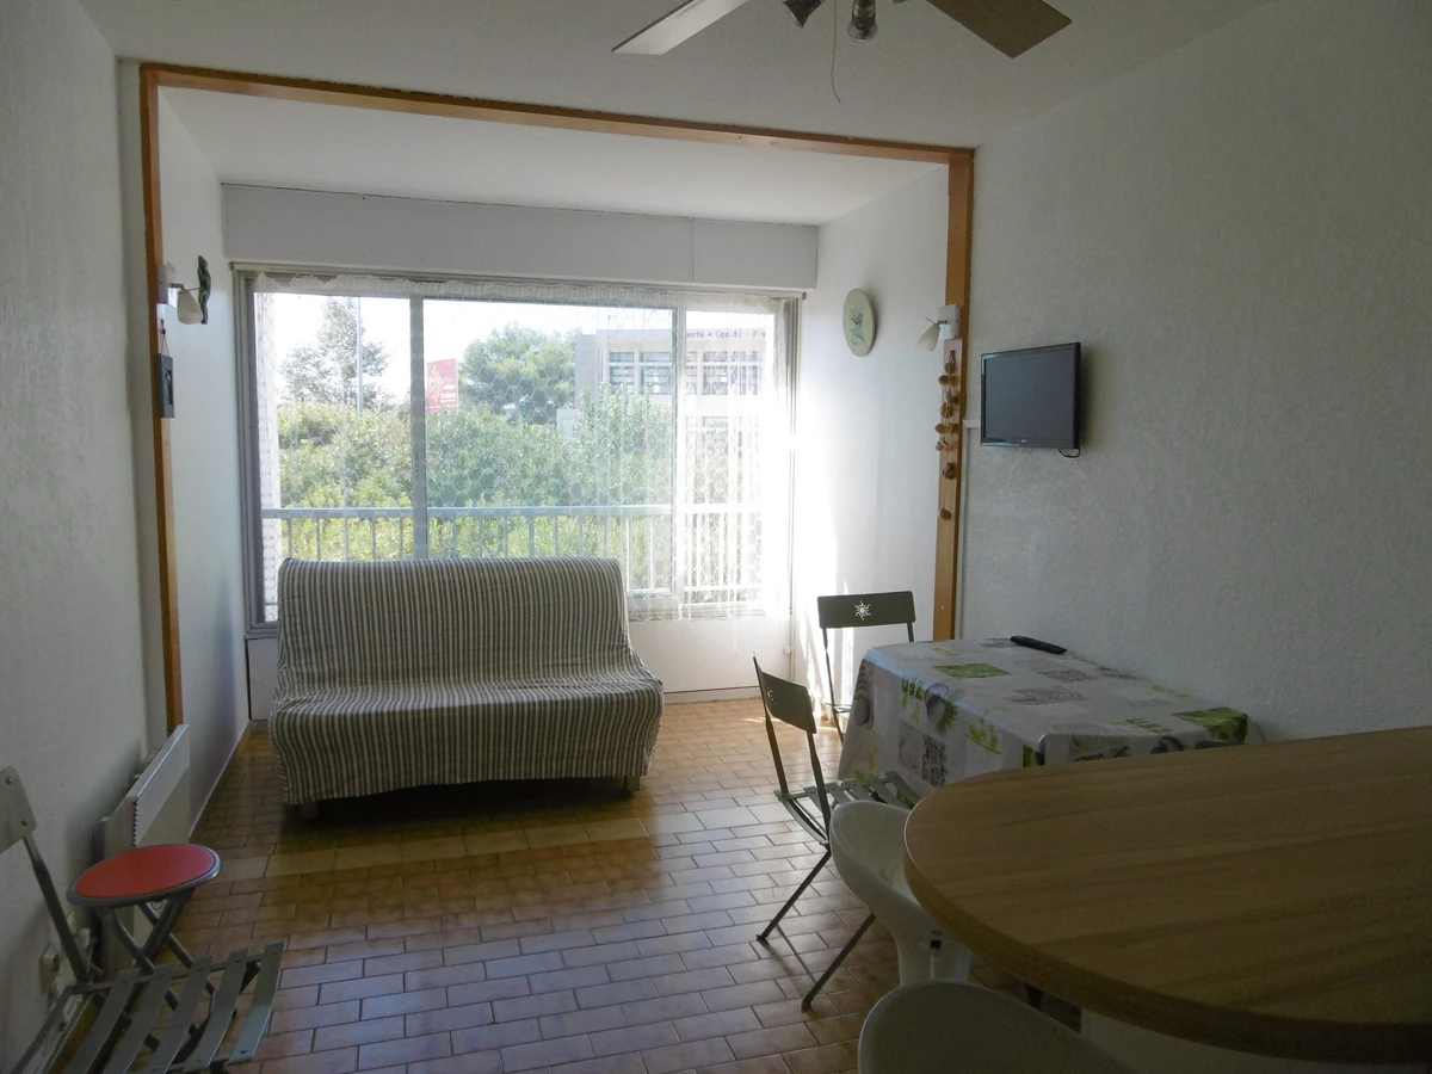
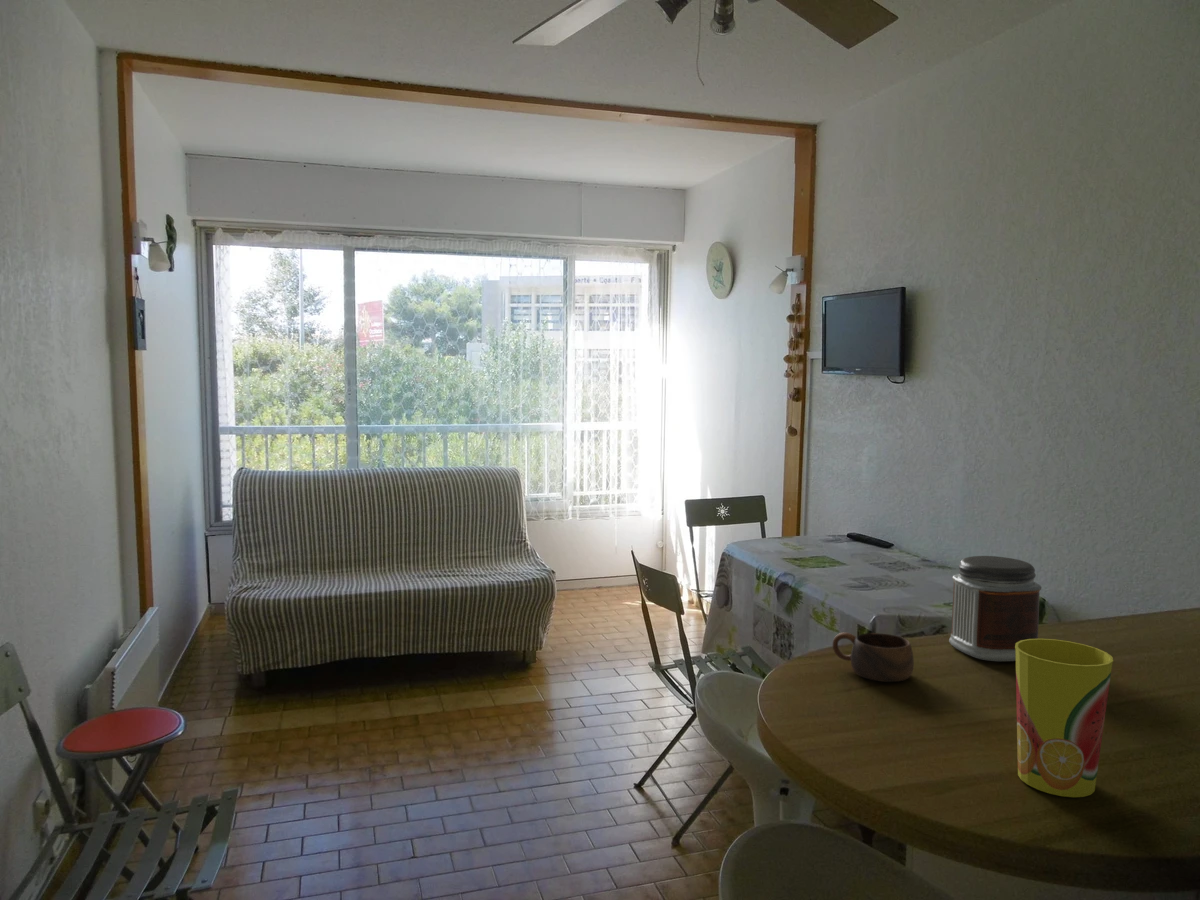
+ jar (994, 606)
+ cup (873, 653)
+ cup (1059, 716)
